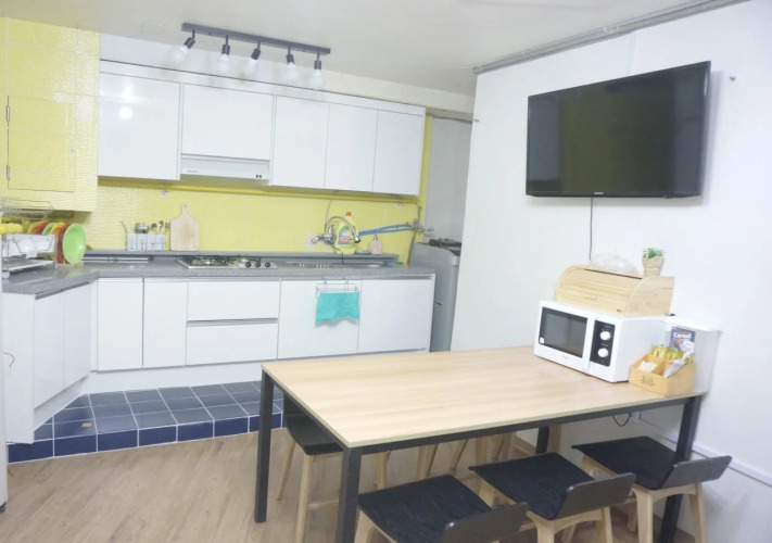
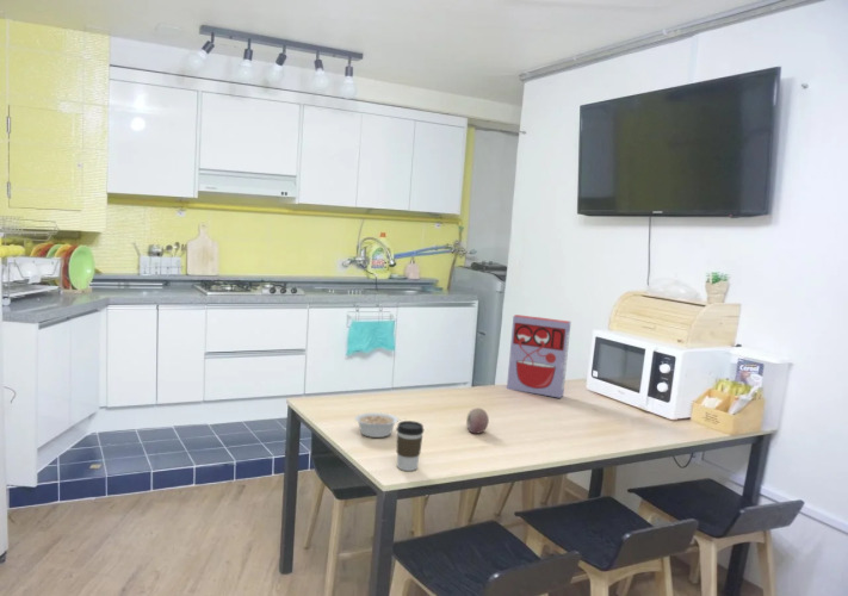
+ legume (378, 423)
+ fruit (477, 420)
+ cereal box (538, 354)
+ coffee cup (408, 446)
